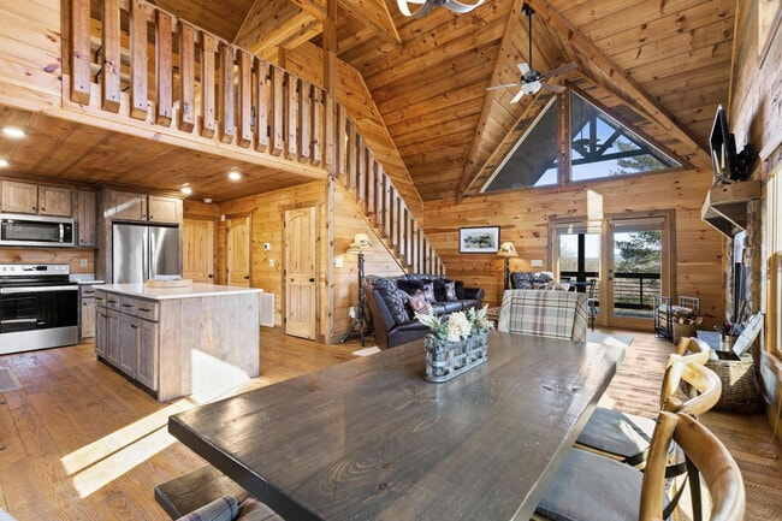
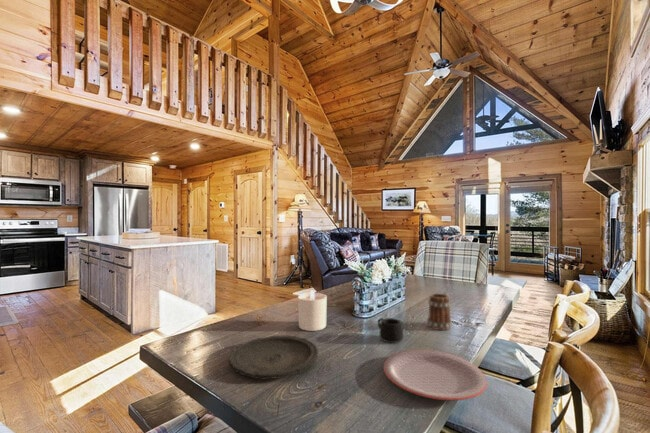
+ candle (312, 308)
+ mug (388, 328)
+ plate (432, 374)
+ mug (441, 309)
+ plate (274, 355)
